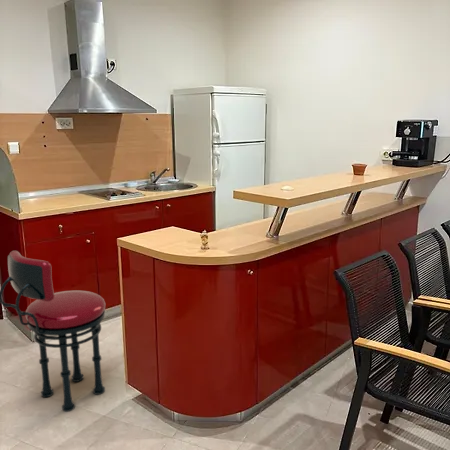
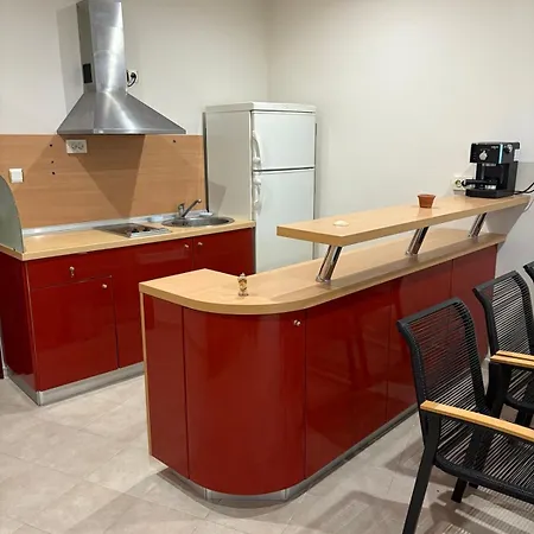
- stool (59, 326)
